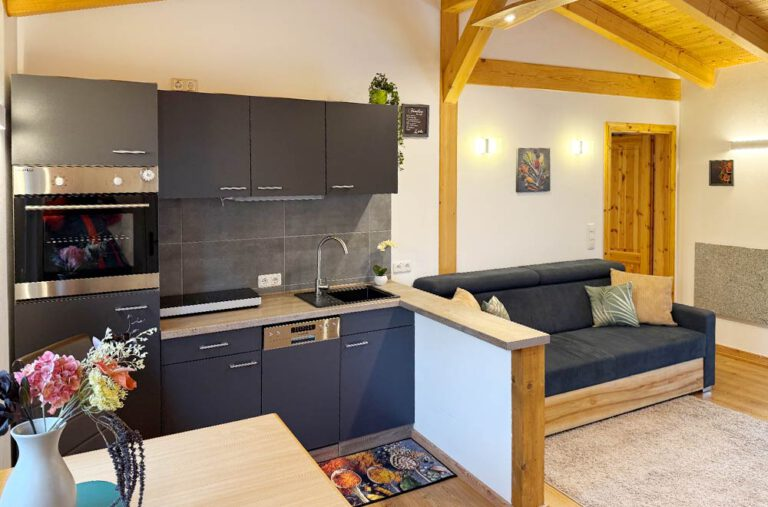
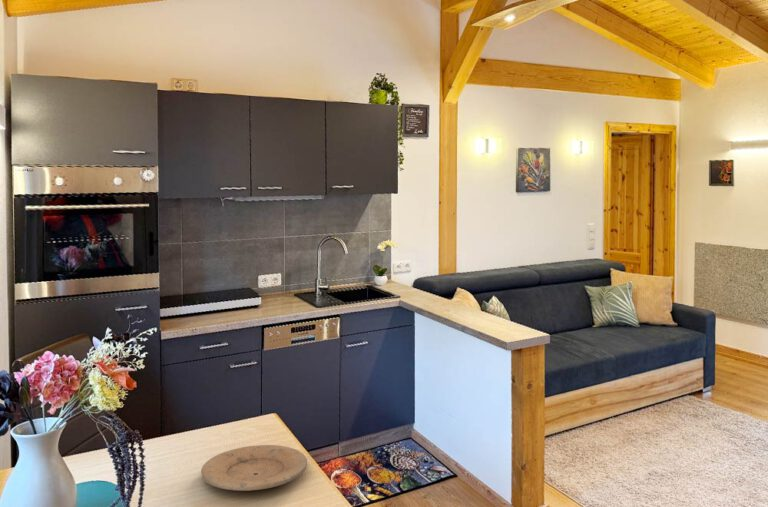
+ plate (255, 470)
